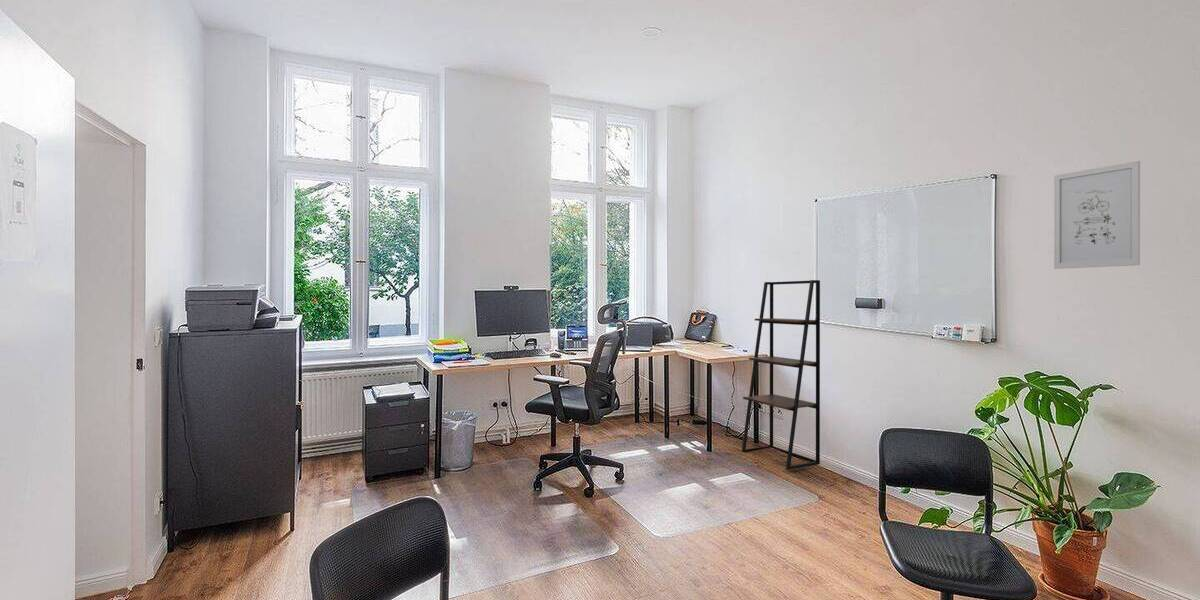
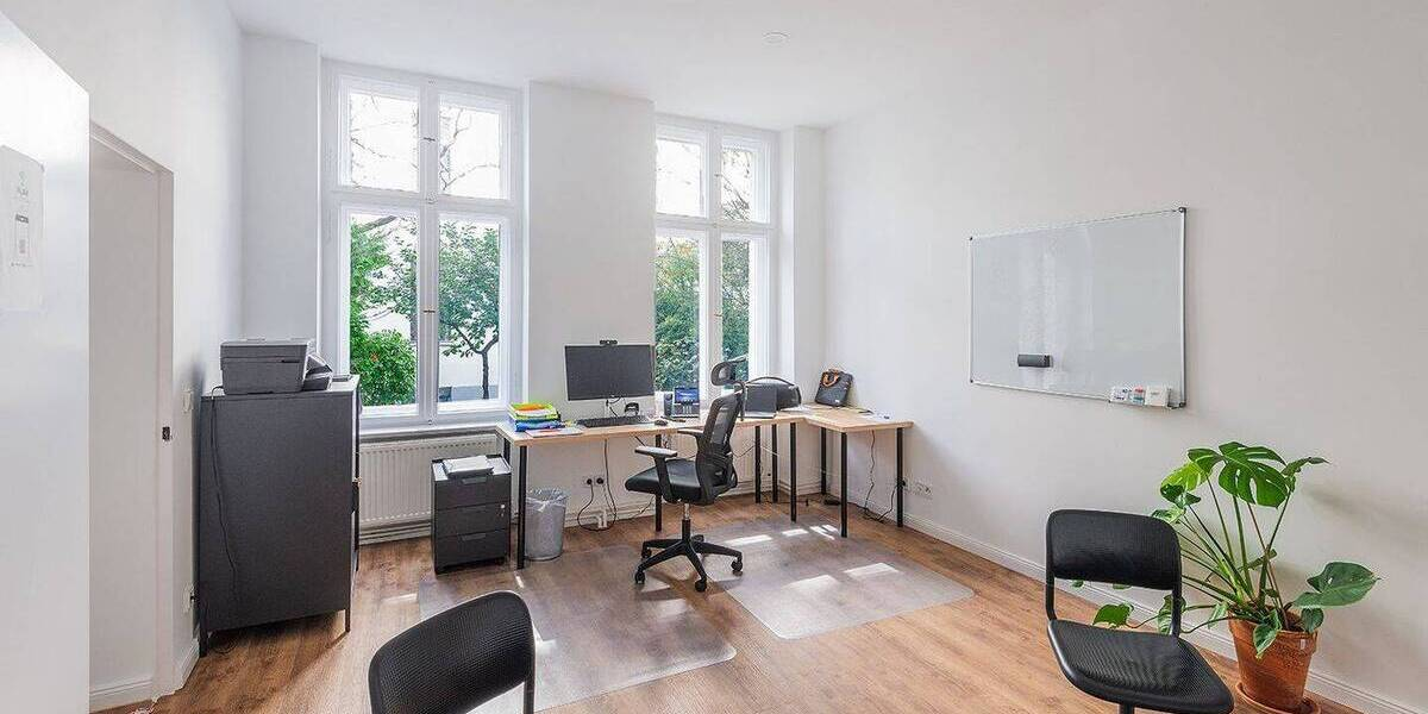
- wall art (1094, 217)
- shelving unit (779, 364)
